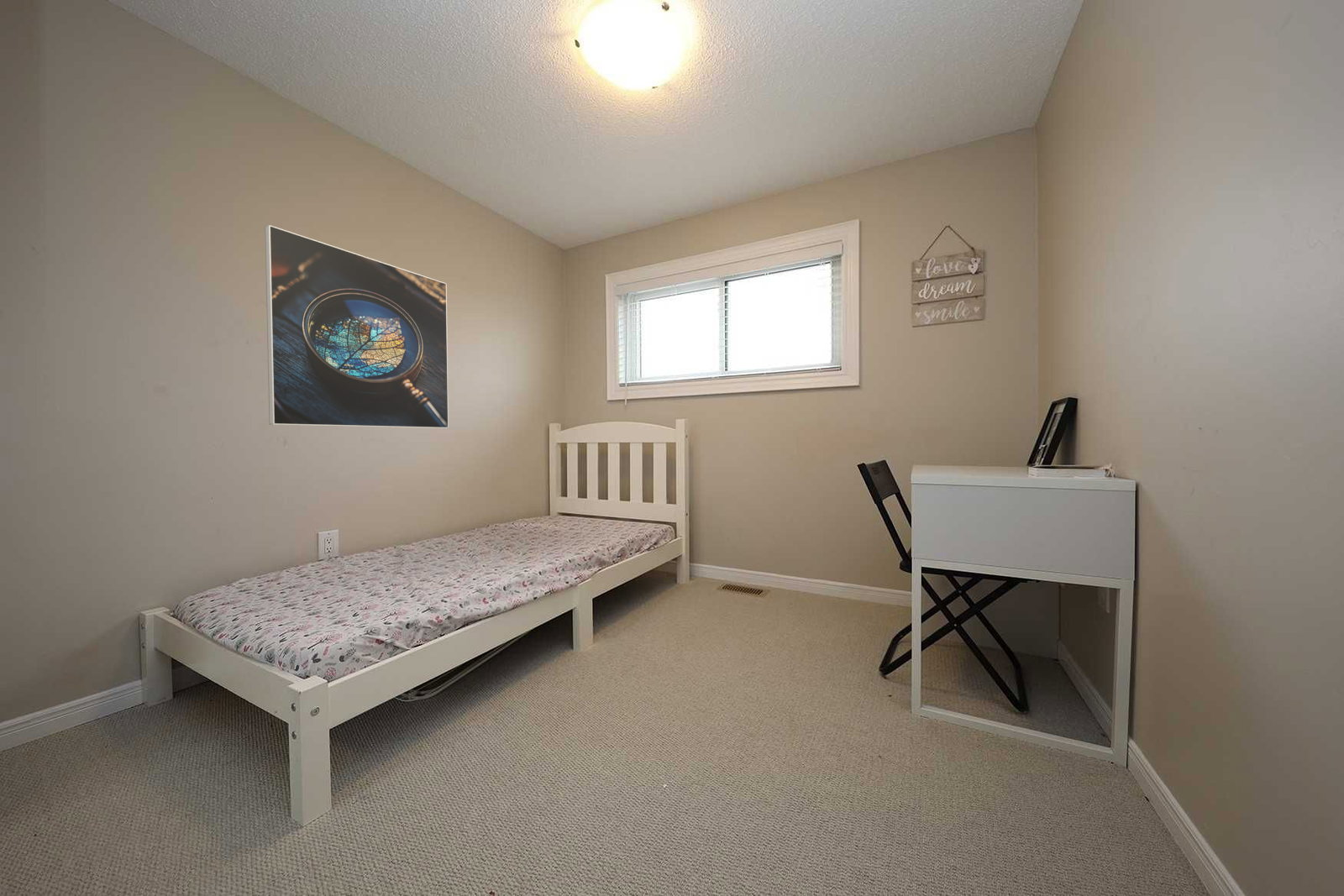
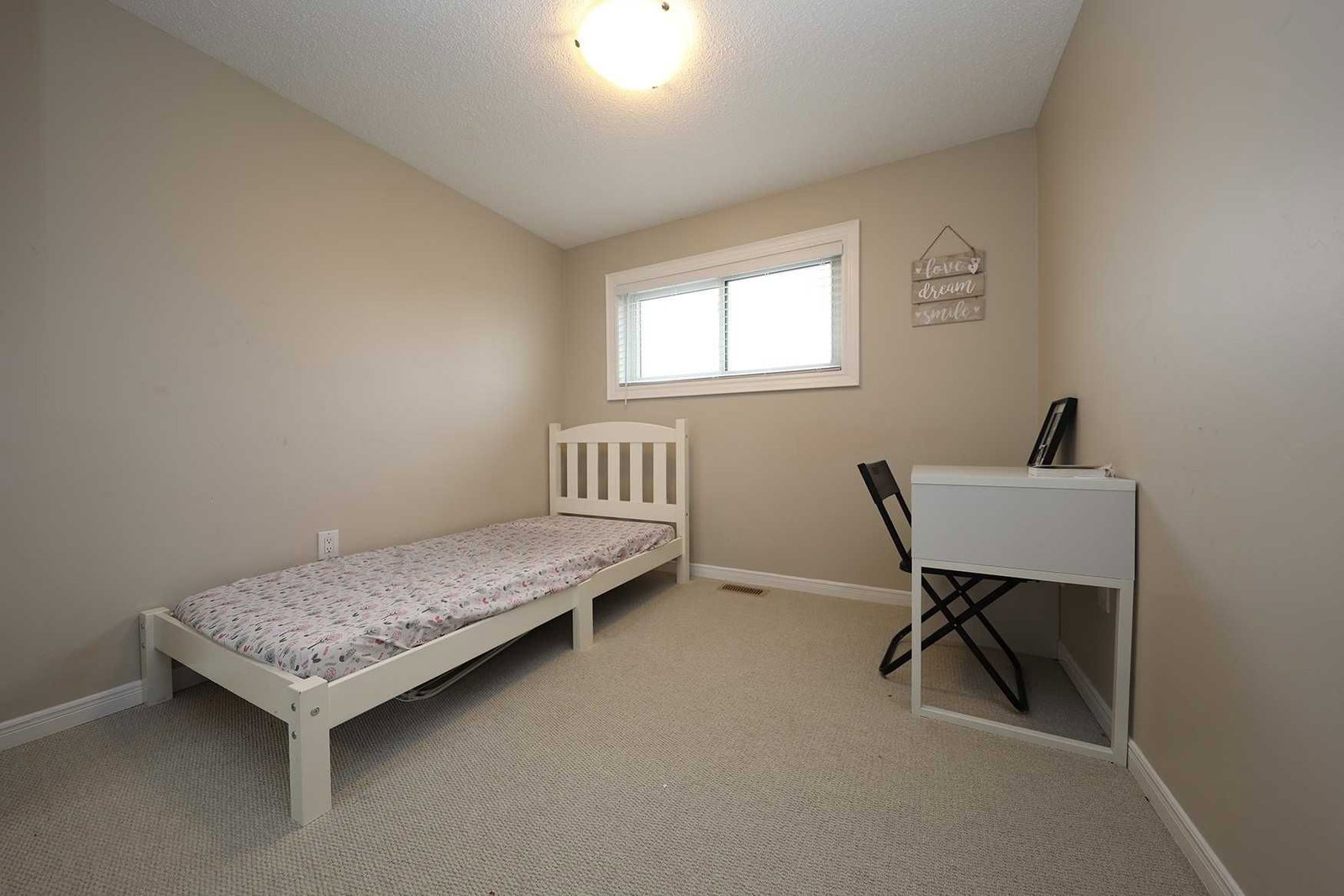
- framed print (371, 343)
